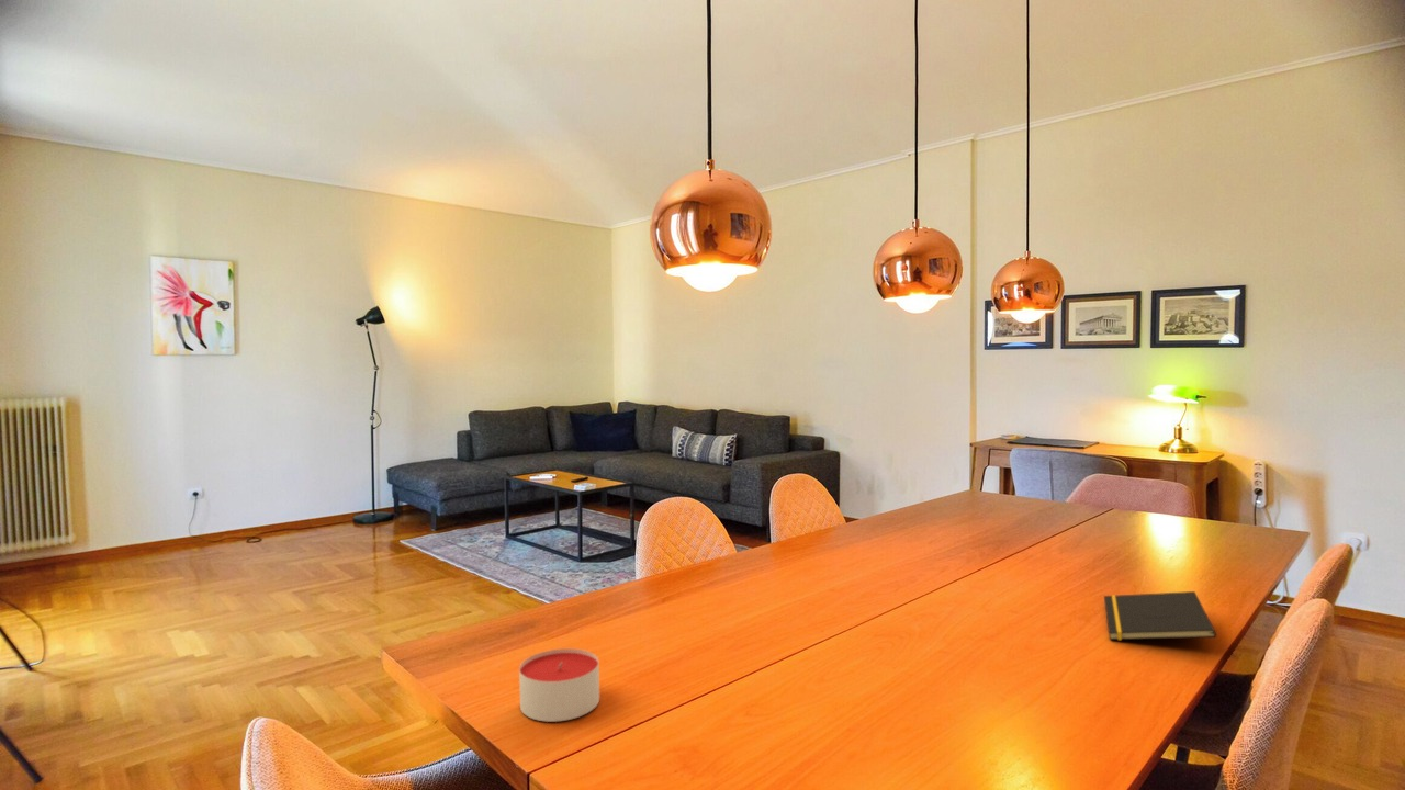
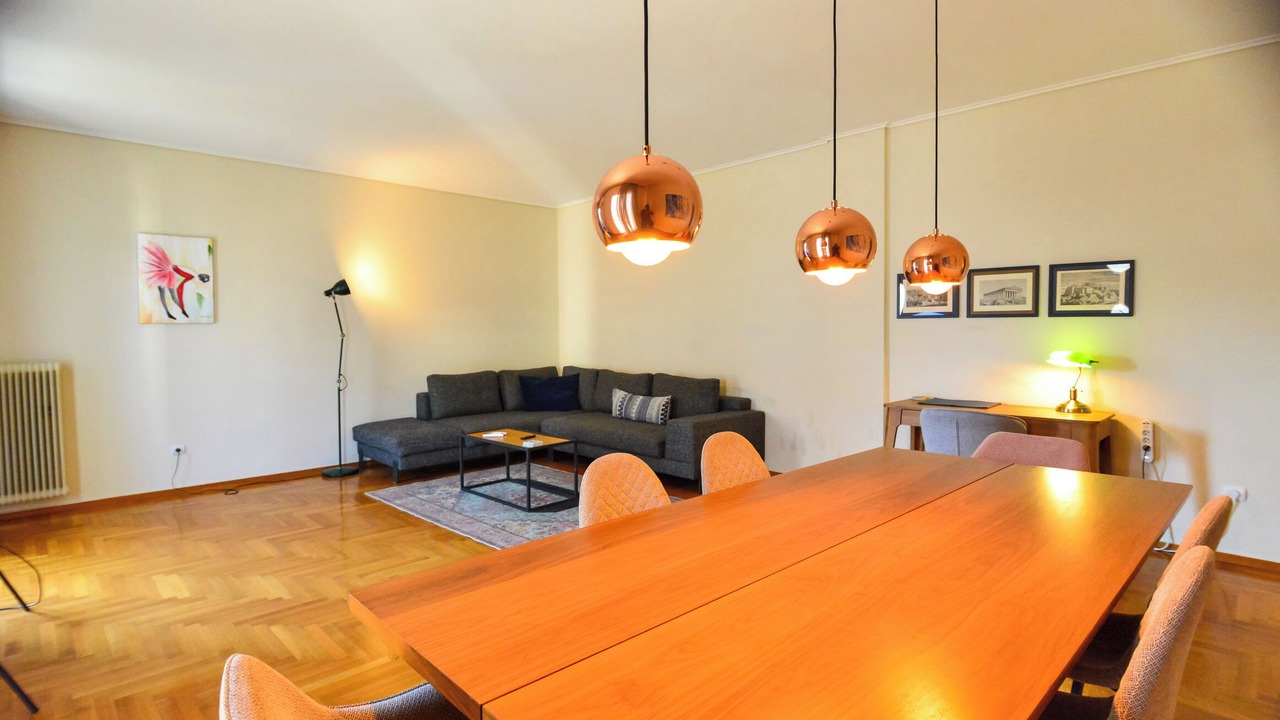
- notepad (1154, 614)
- candle (560, 681)
